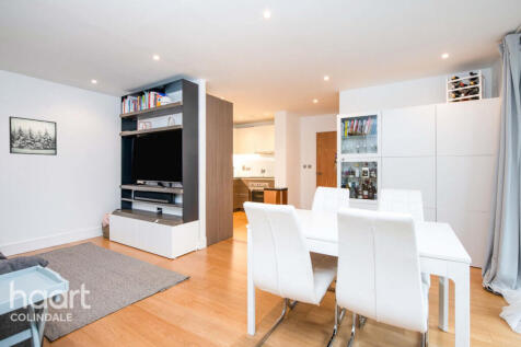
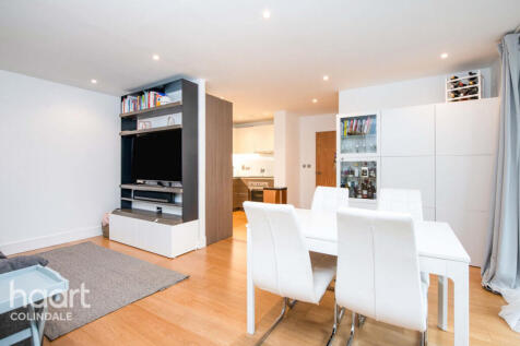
- wall art (34, 137)
